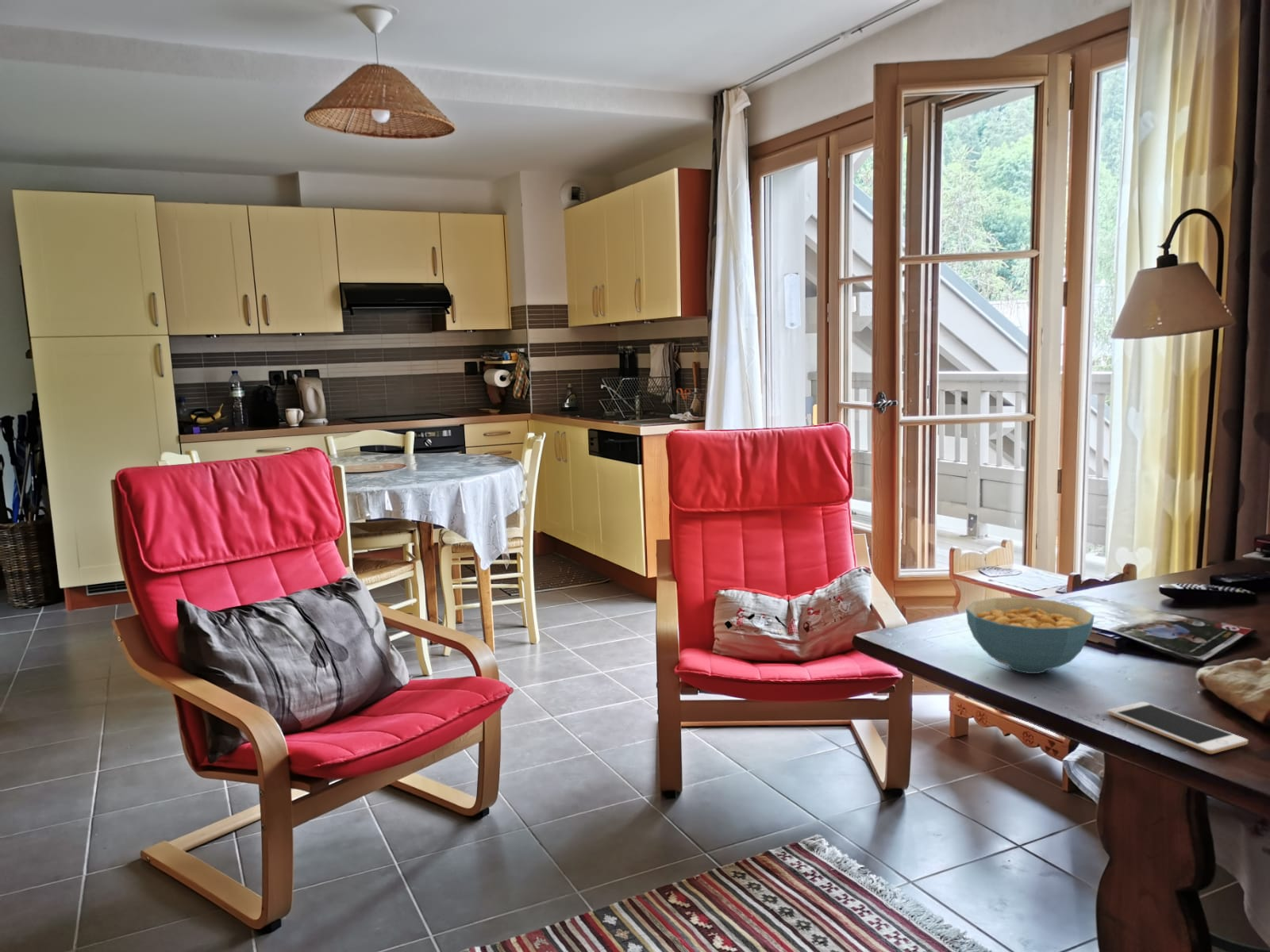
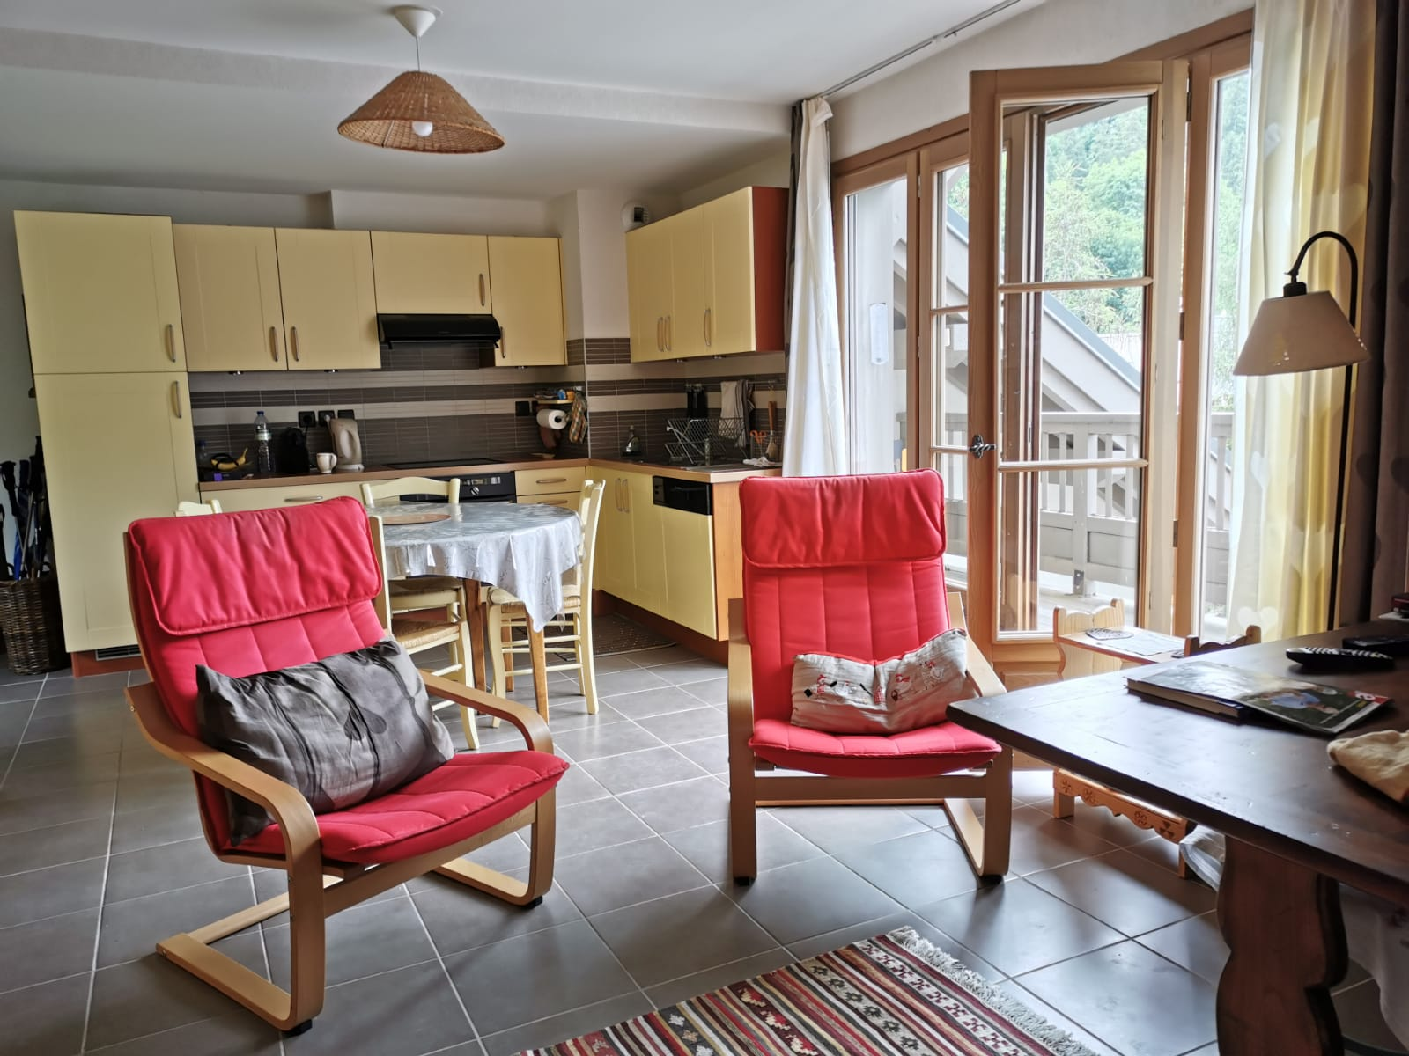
- cell phone (1174, 726)
- cereal bowl (1028, 639)
